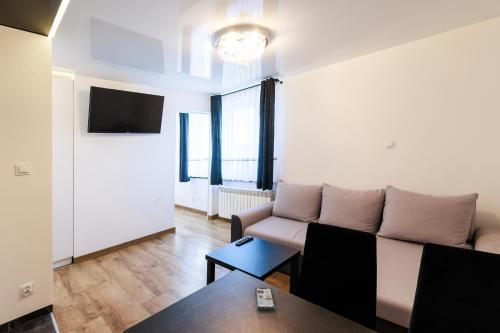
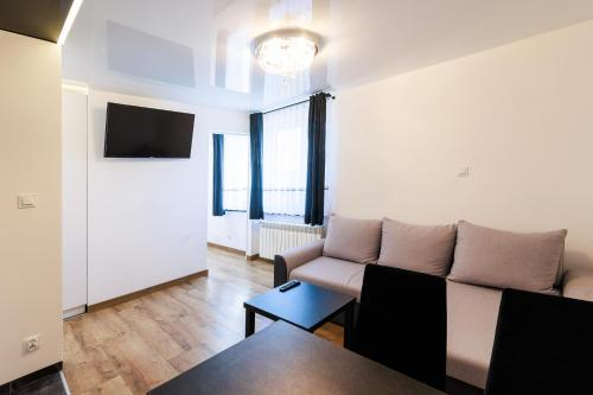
- phone case (264, 298)
